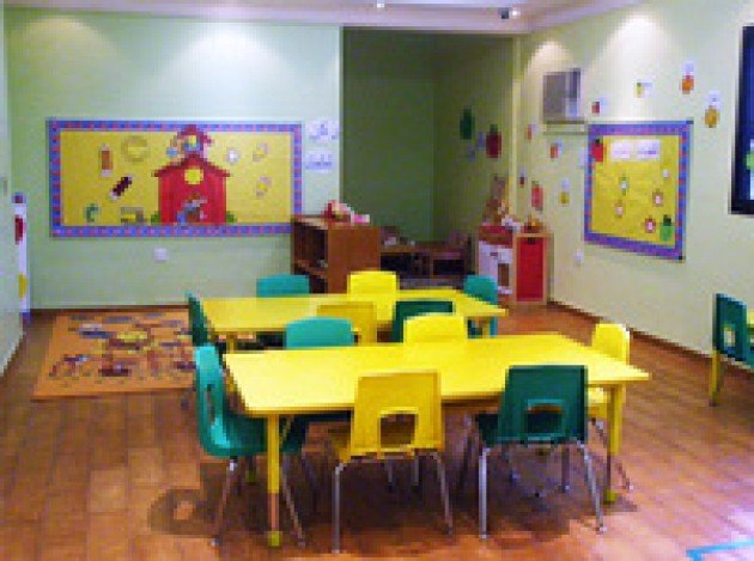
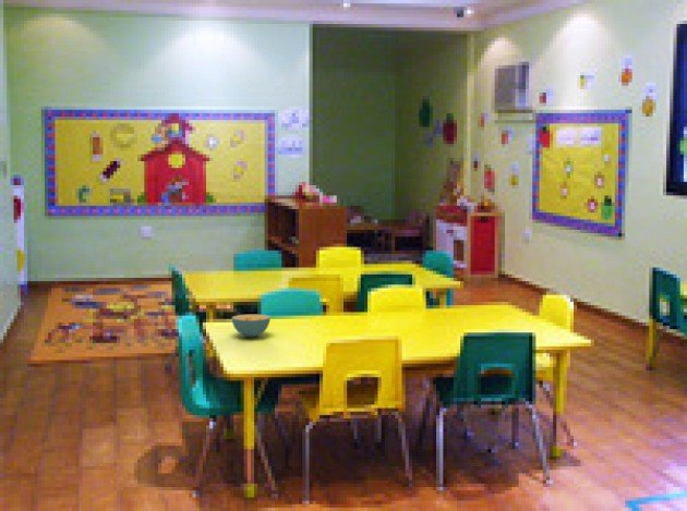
+ cereal bowl (251, 326)
